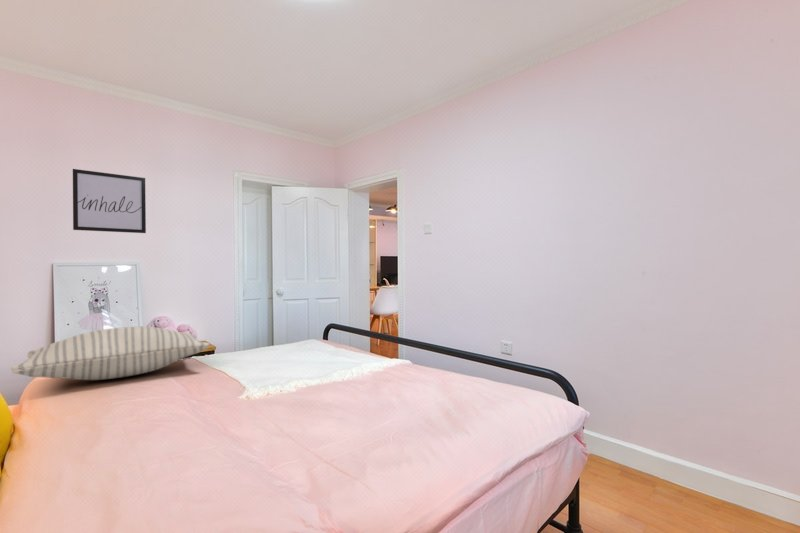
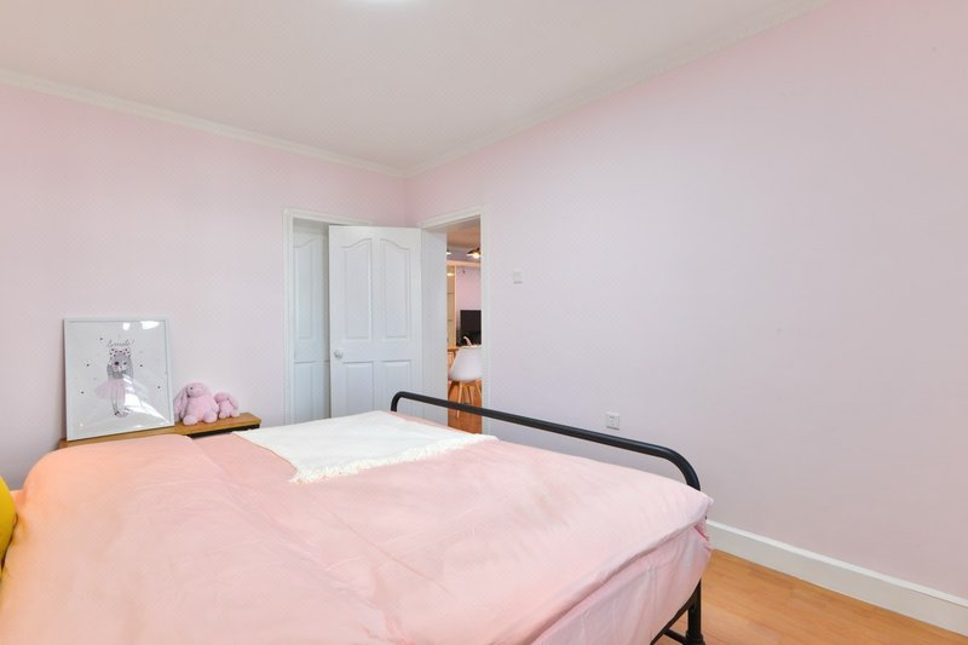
- pillow (121, 352)
- wall art (111, 202)
